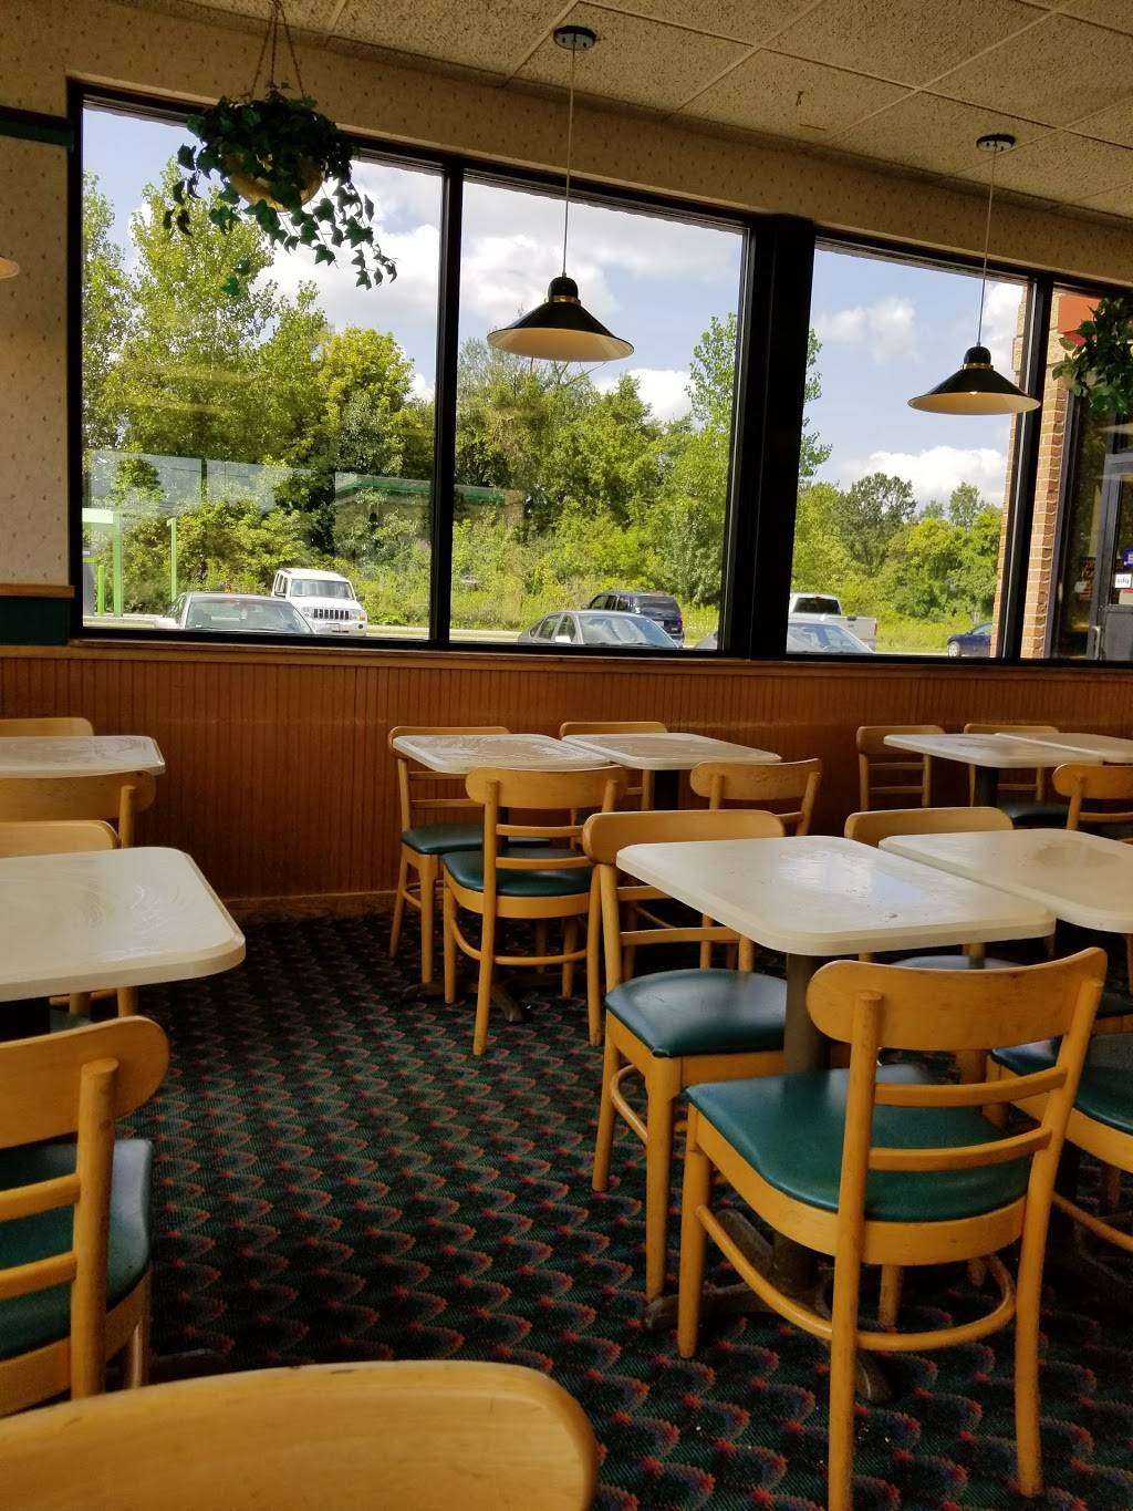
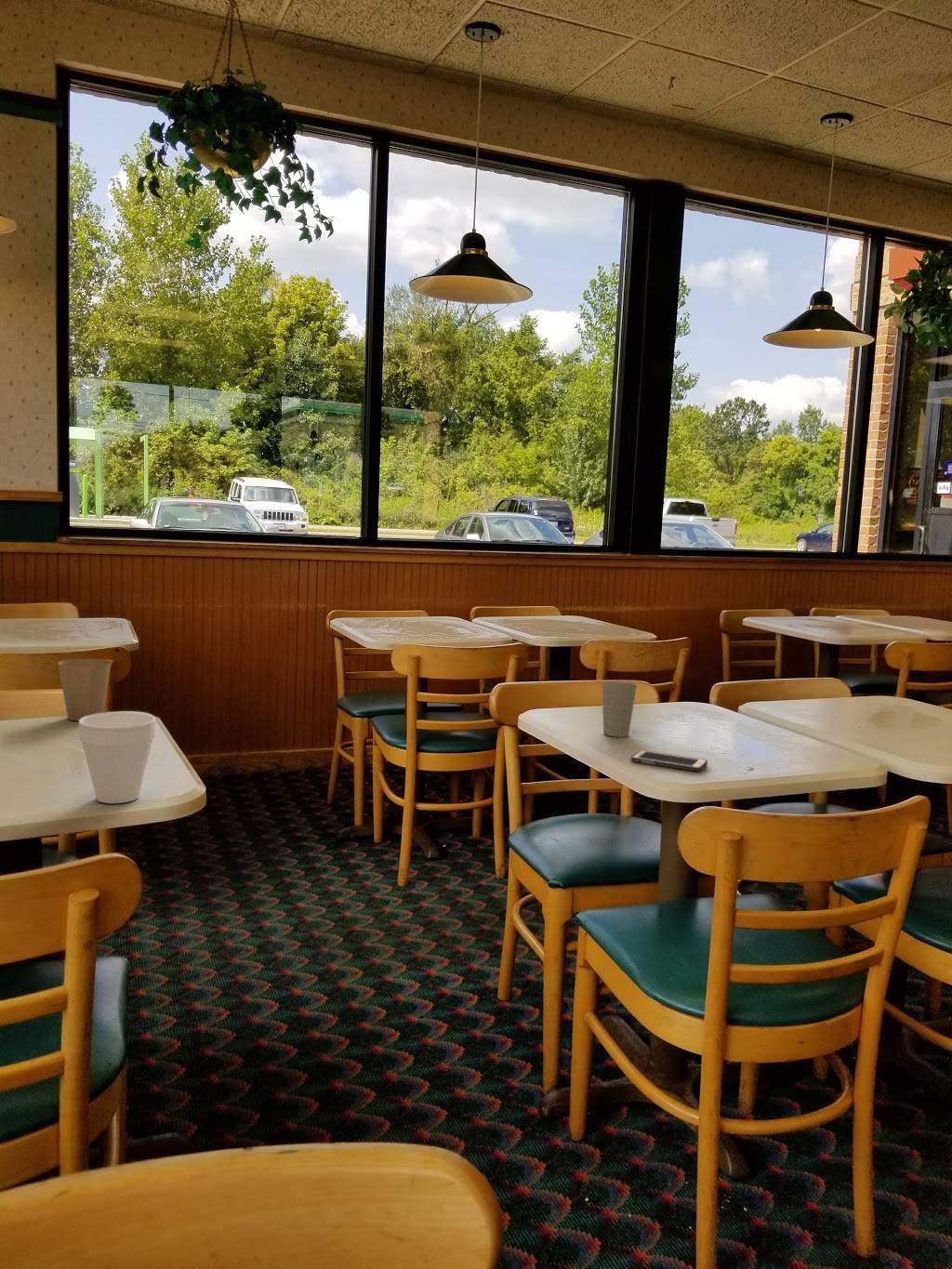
+ cup (117, 758)
+ paper cup (85, 690)
+ cup (617, 707)
+ cell phone (668, 760)
